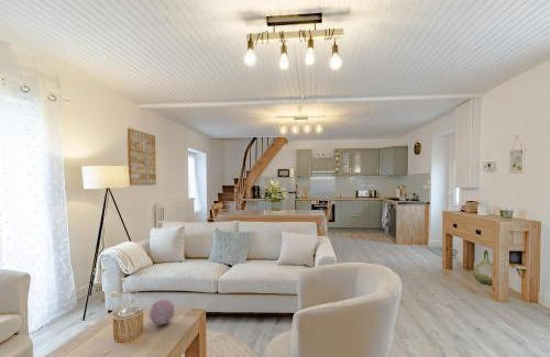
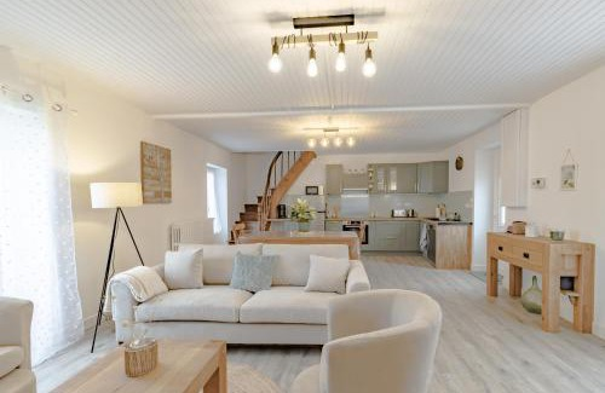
- decorative orb (162, 311)
